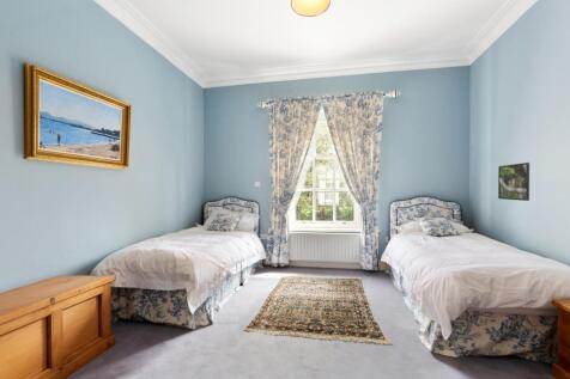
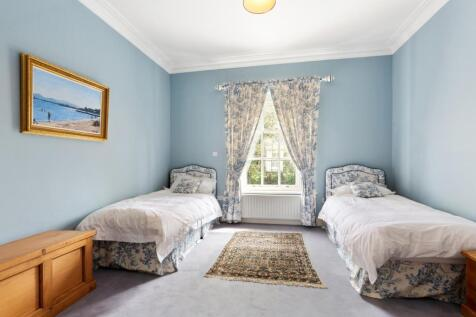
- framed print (513, 182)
